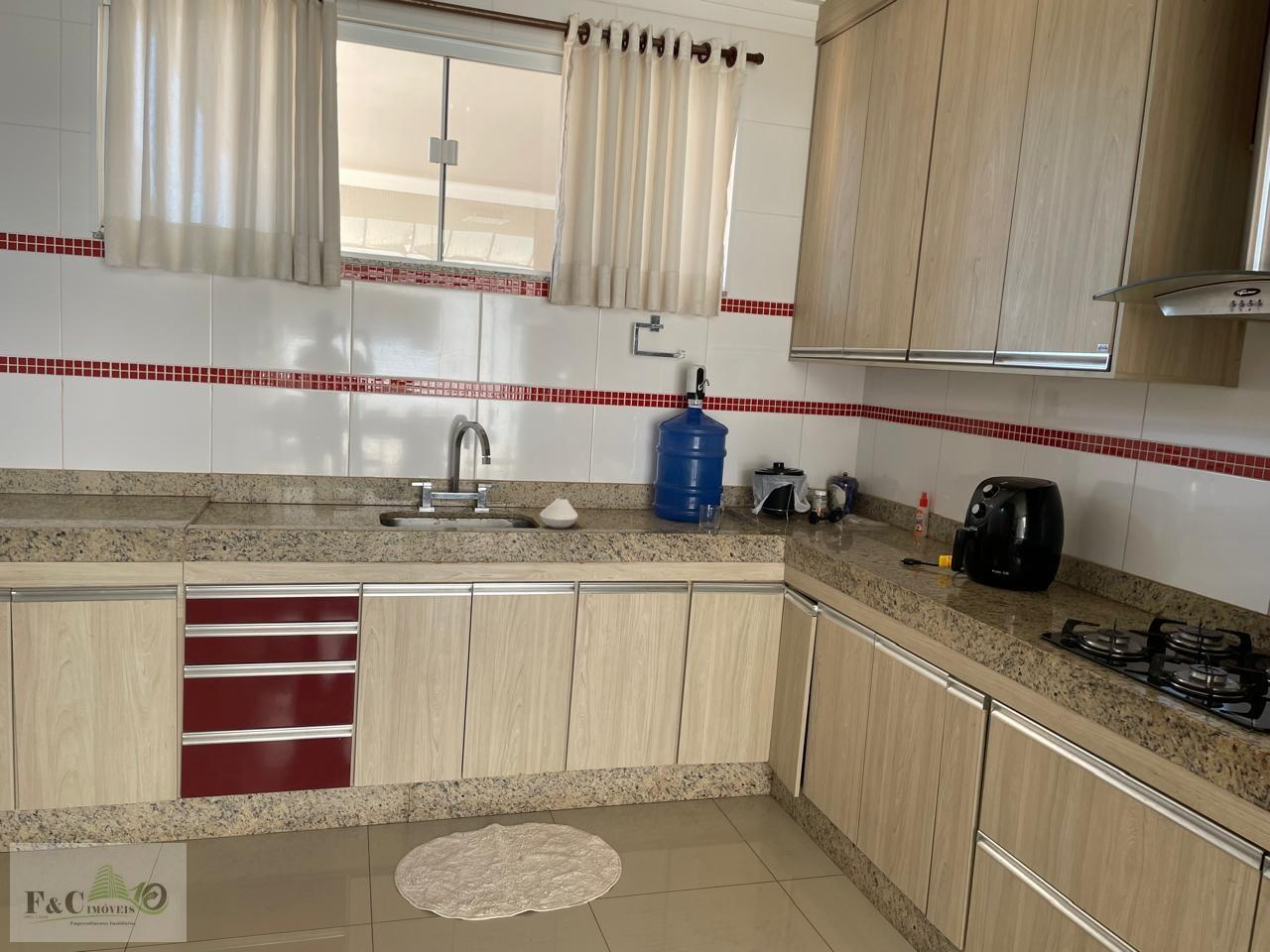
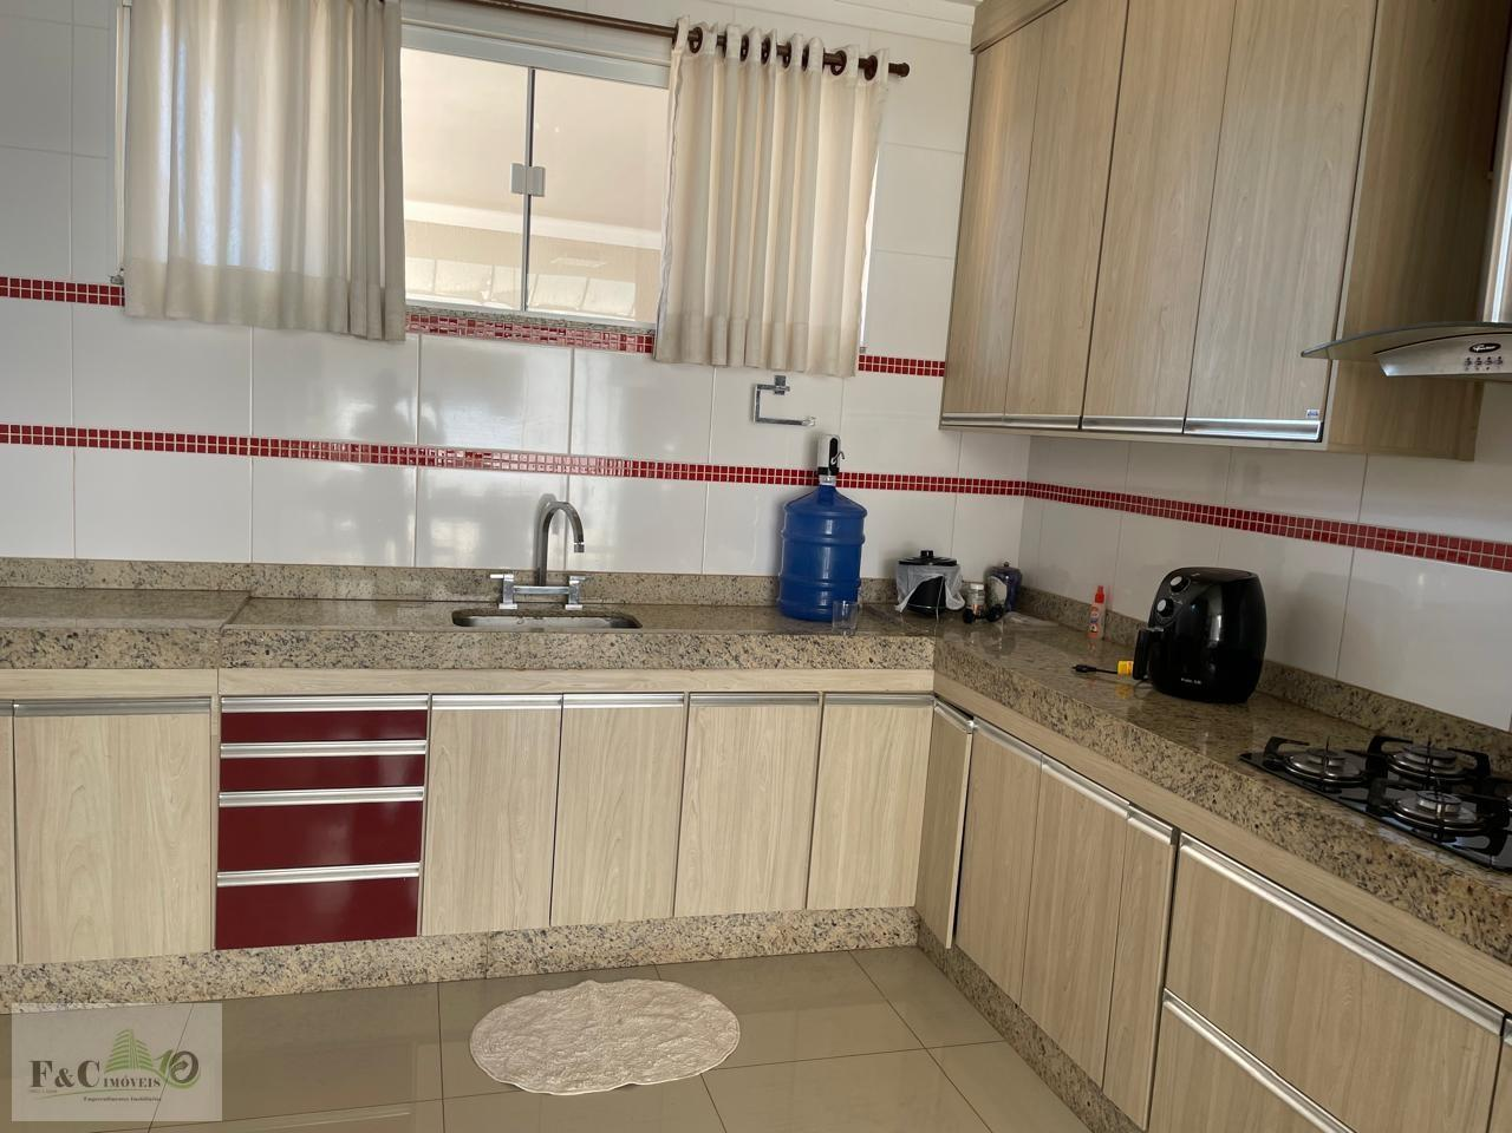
- spoon rest (560, 512)
